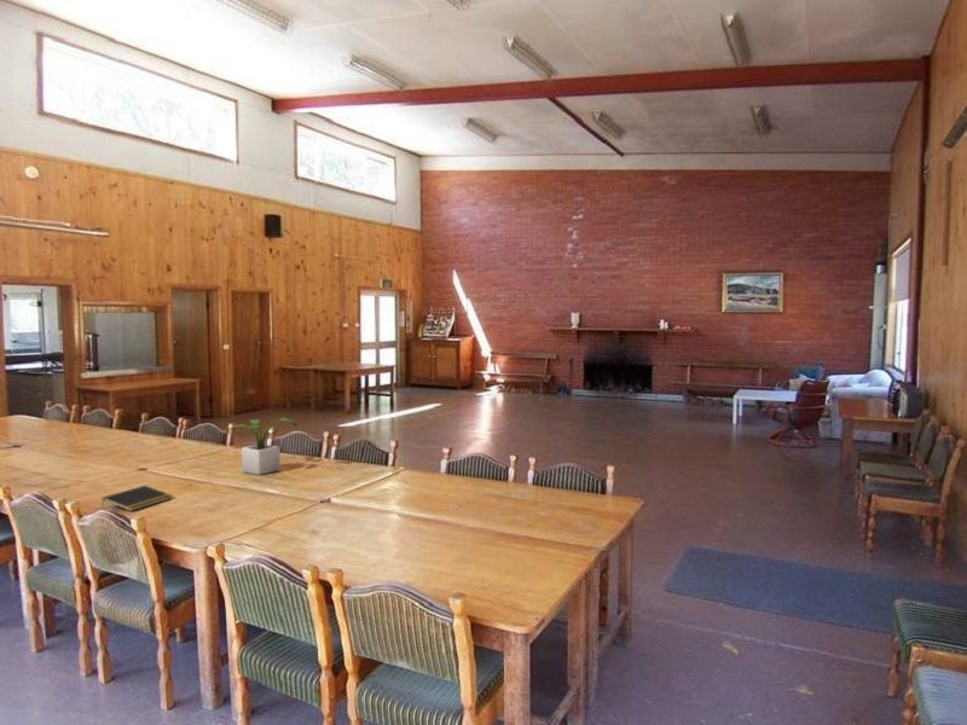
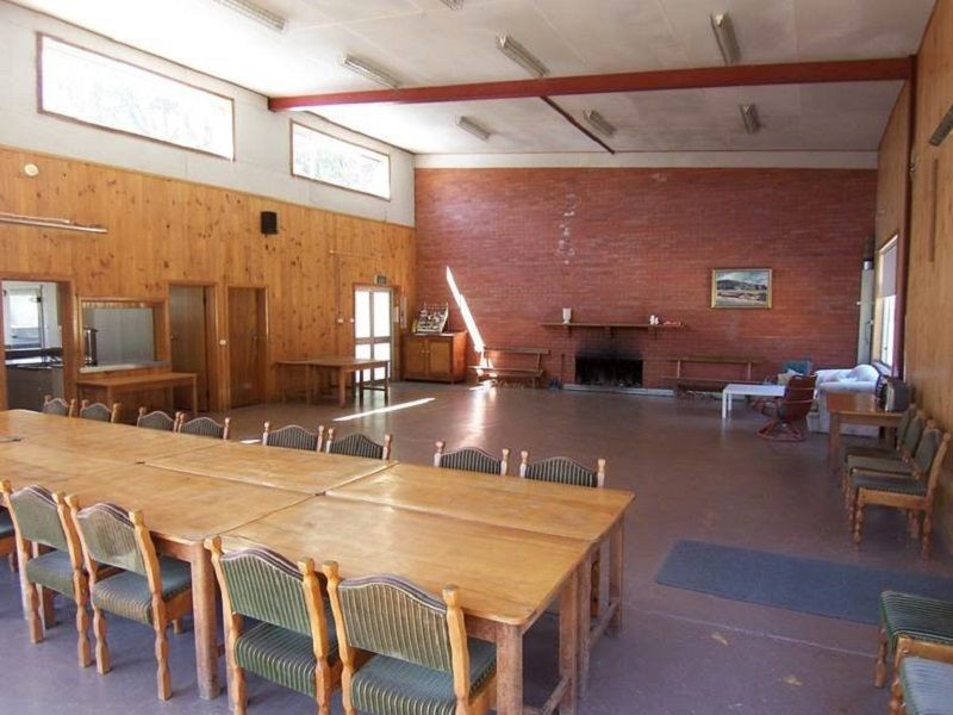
- notepad (138, 497)
- potted plant (262, 445)
